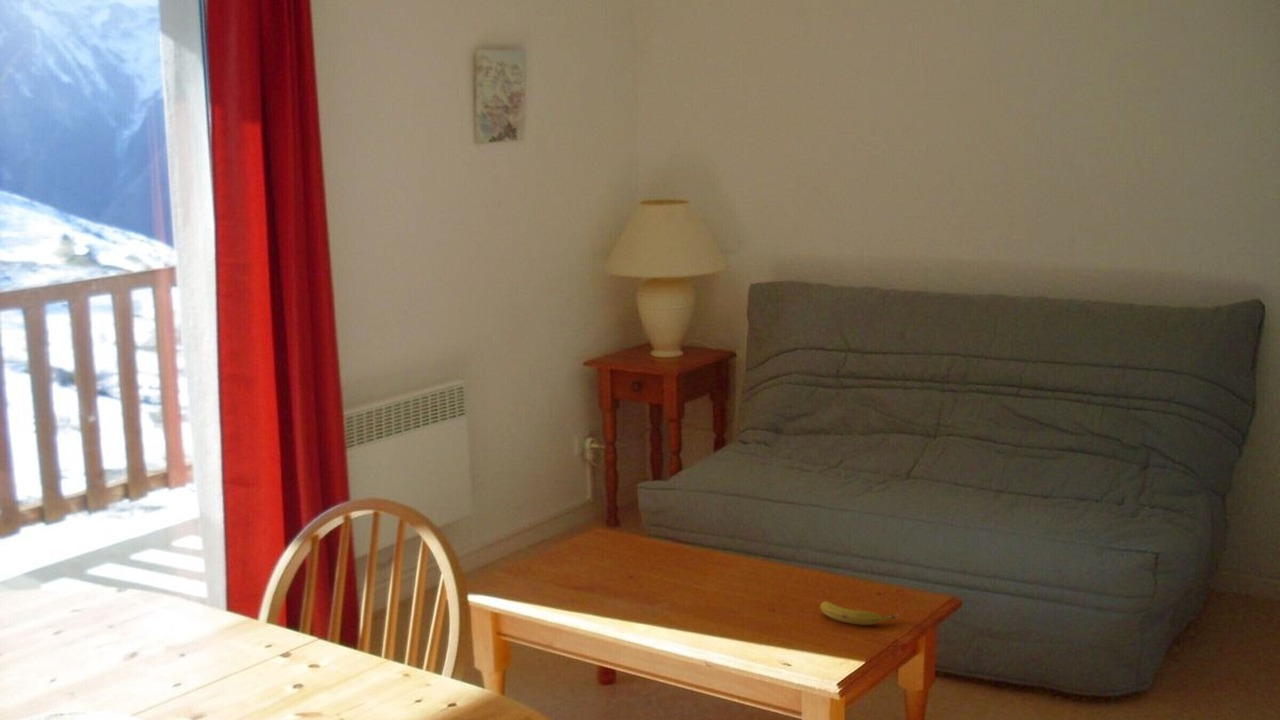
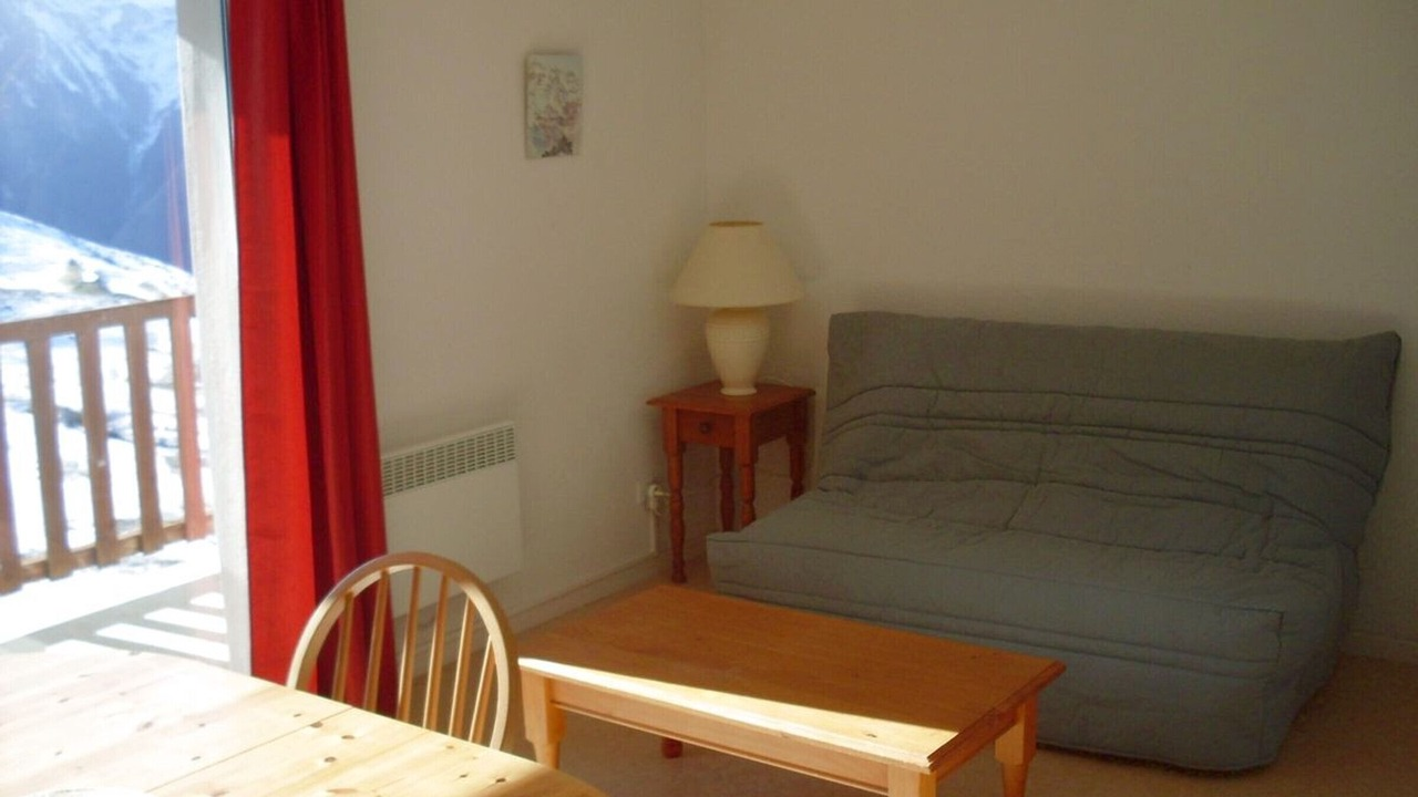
- banana (854, 611)
